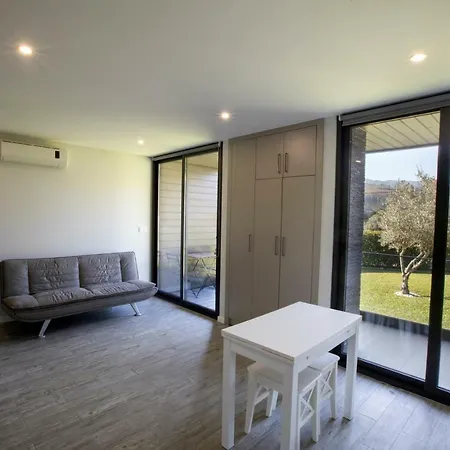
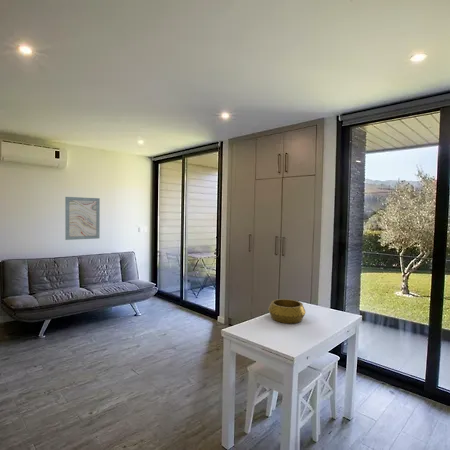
+ decorative bowl (286, 310)
+ wall art (83, 218)
